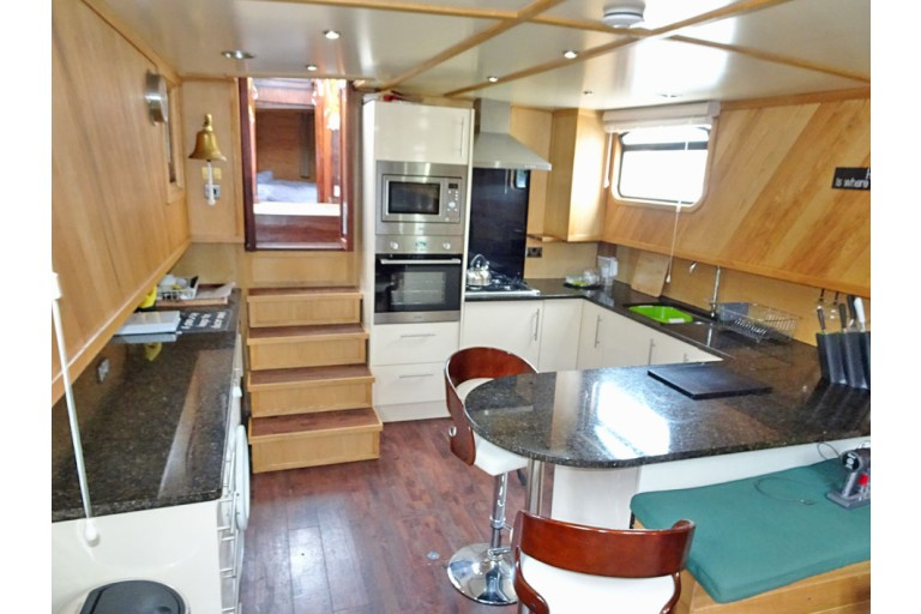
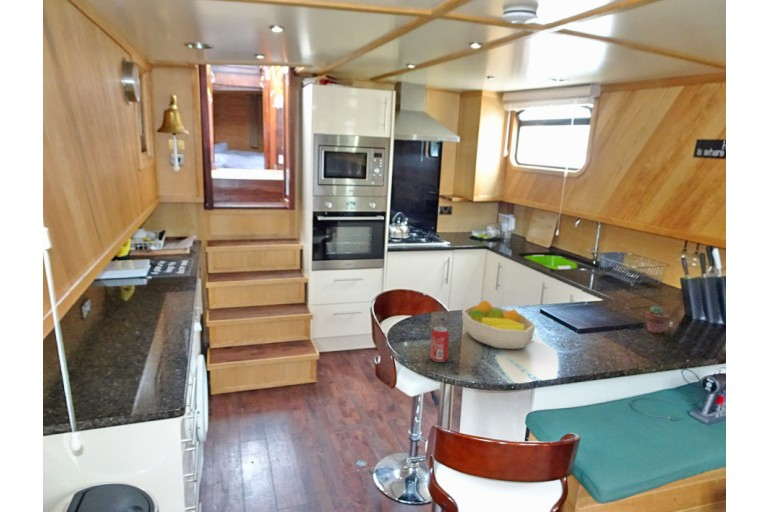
+ potted succulent (656, 319)
+ beverage can (439, 343)
+ fruit bowl (497, 323)
